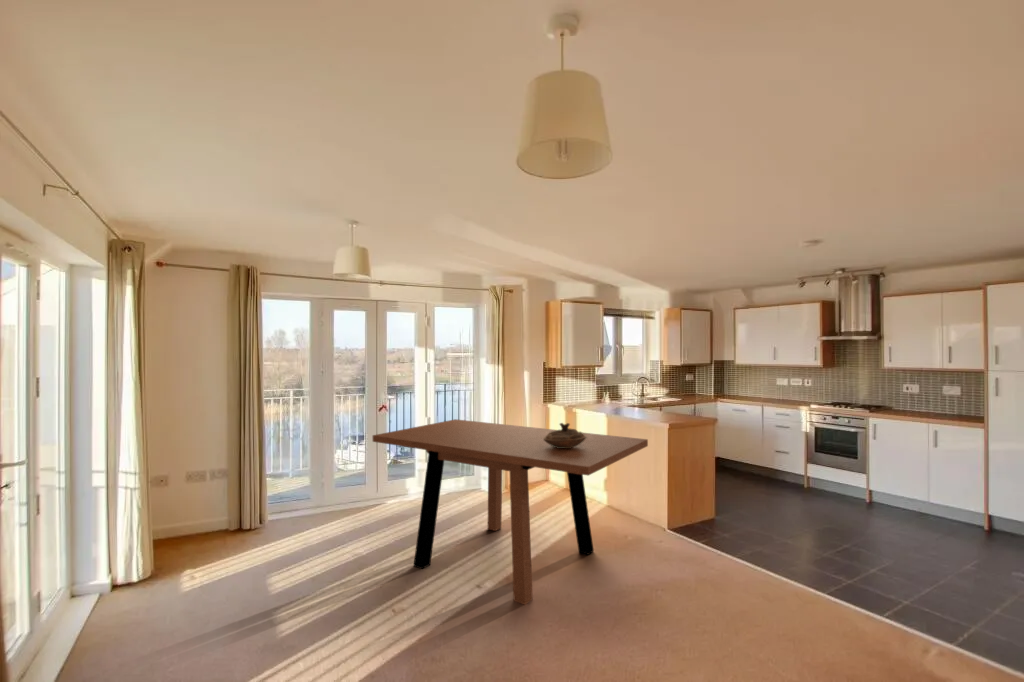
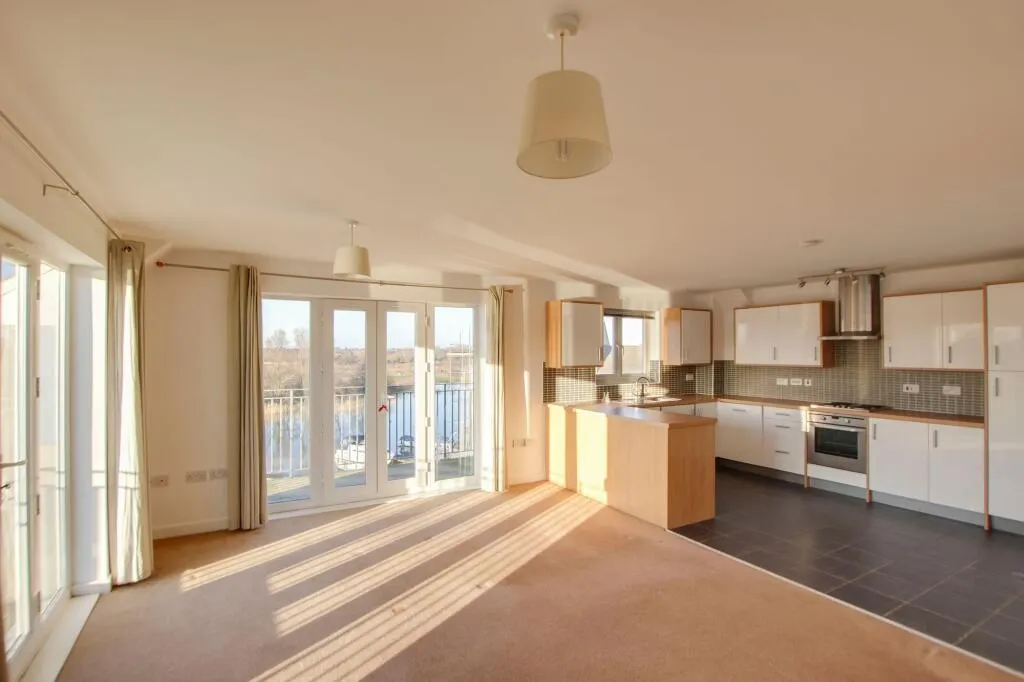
- decorative bowl (564, 434)
- dining table (501, 497)
